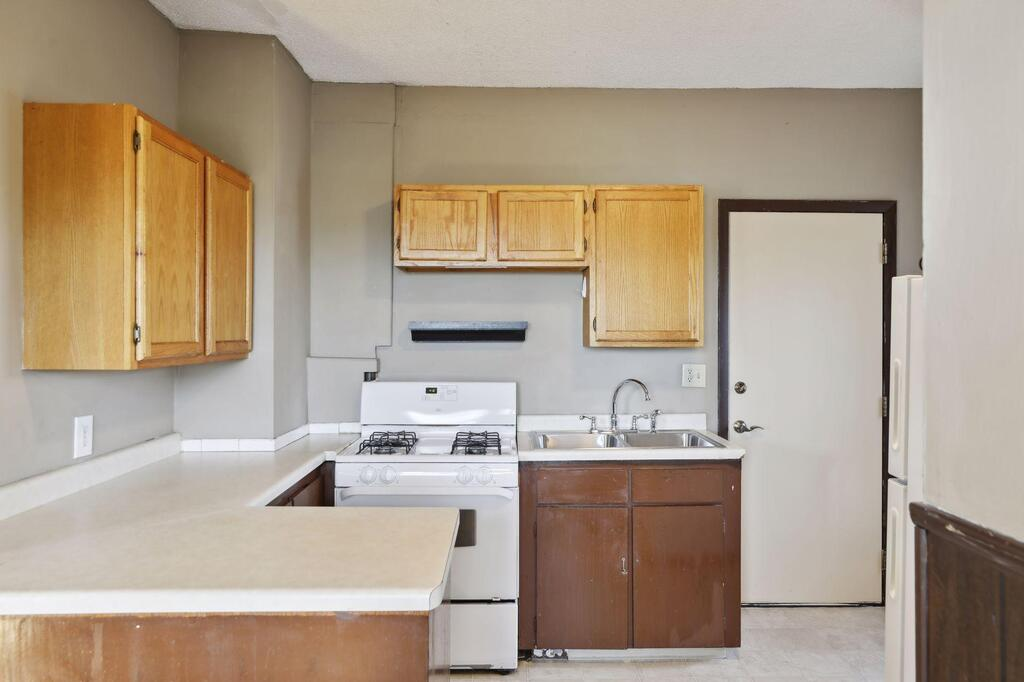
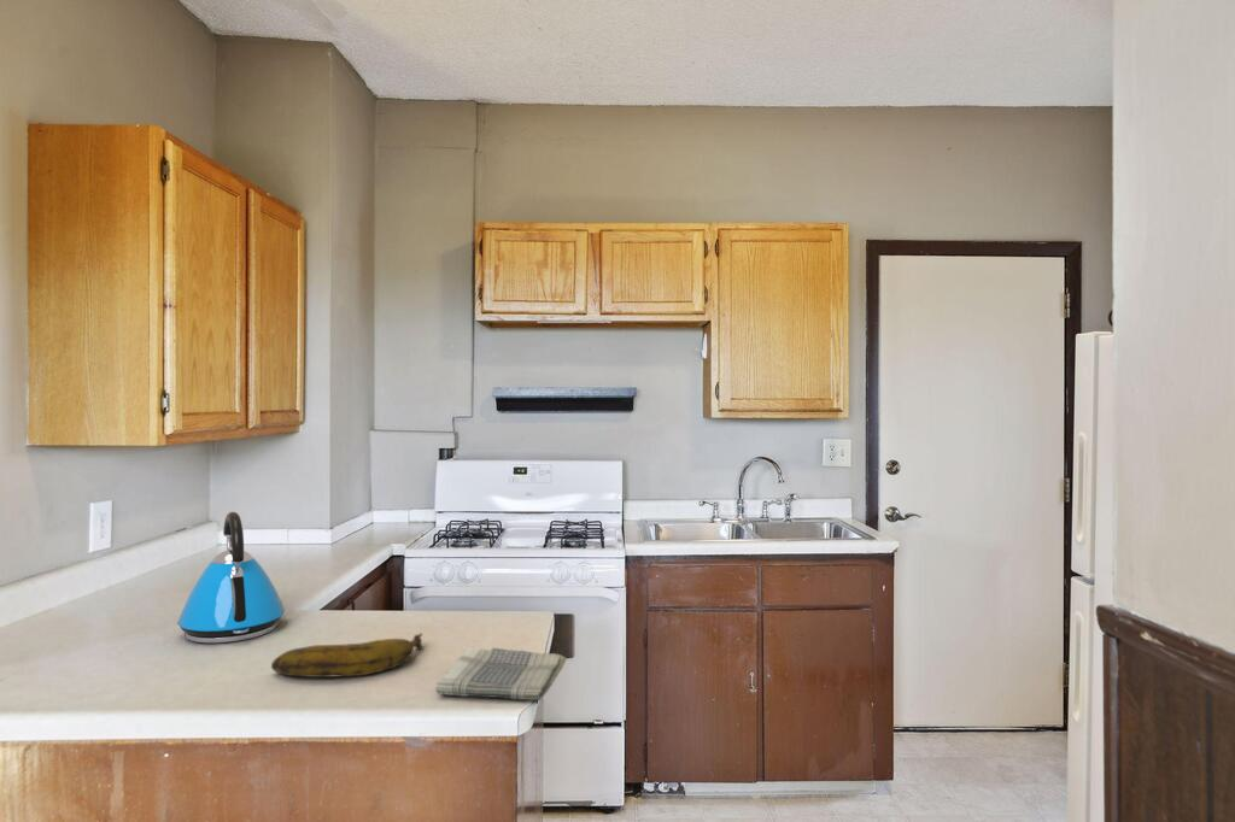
+ kettle (233, 571)
+ banana (350, 647)
+ dish towel (504, 669)
